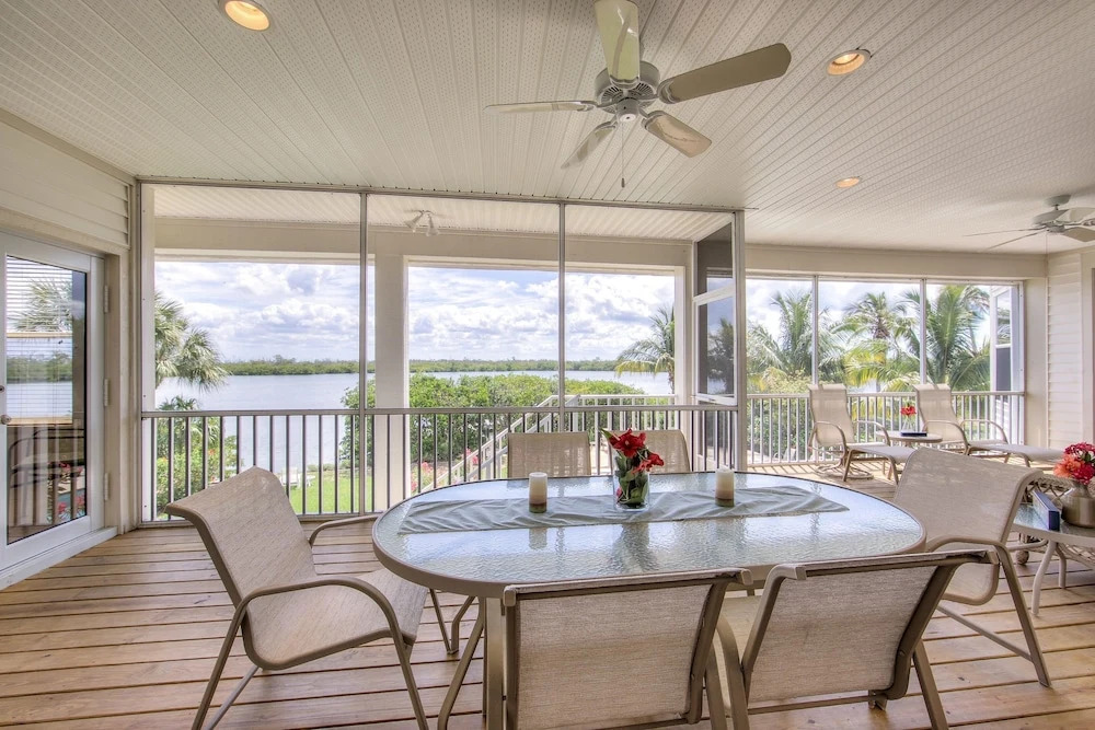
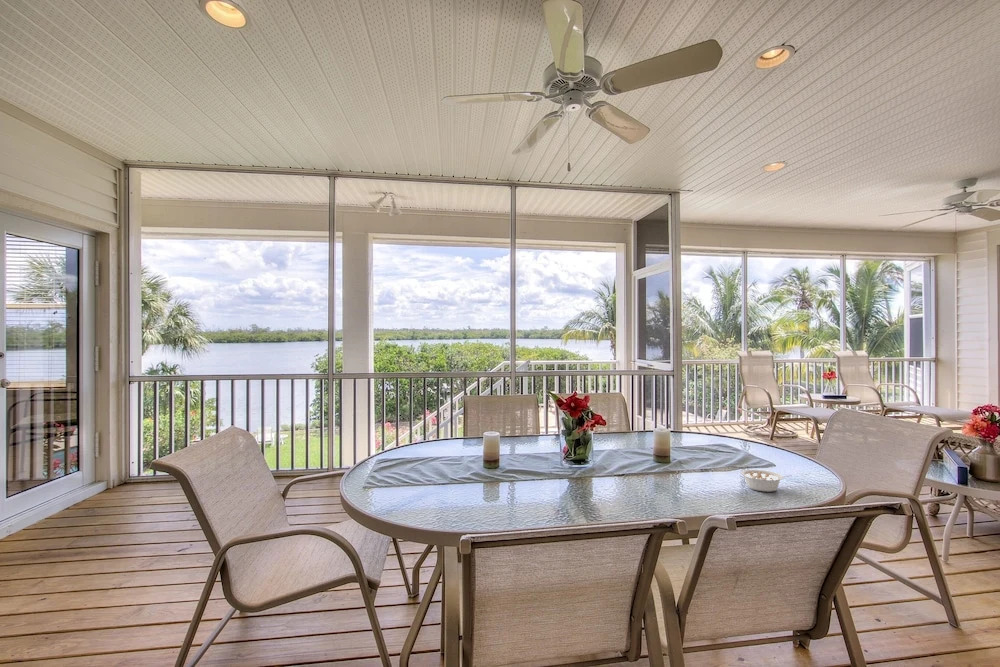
+ legume (763, 479)
